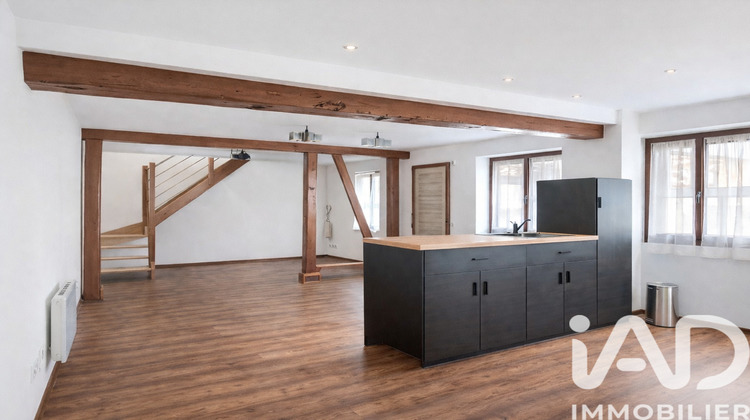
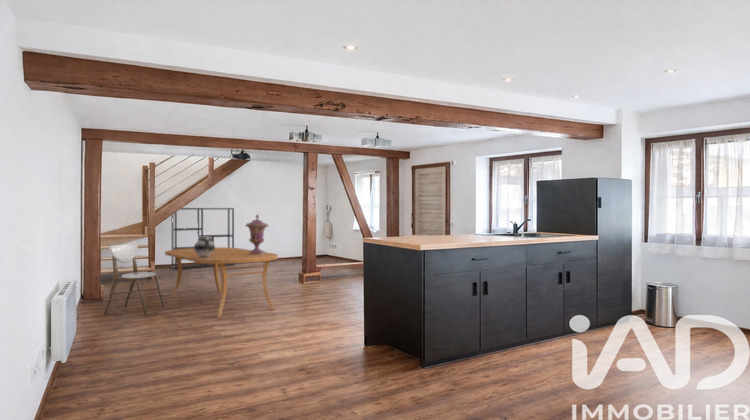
+ dining table (218, 278)
+ shelving unit (203, 235)
+ dining chair (135, 276)
+ decorative urn (257, 234)
+ ceramic pot (204, 246)
